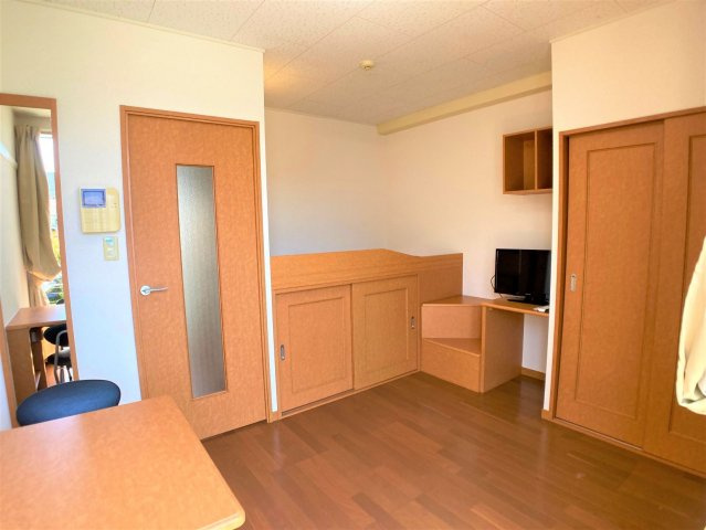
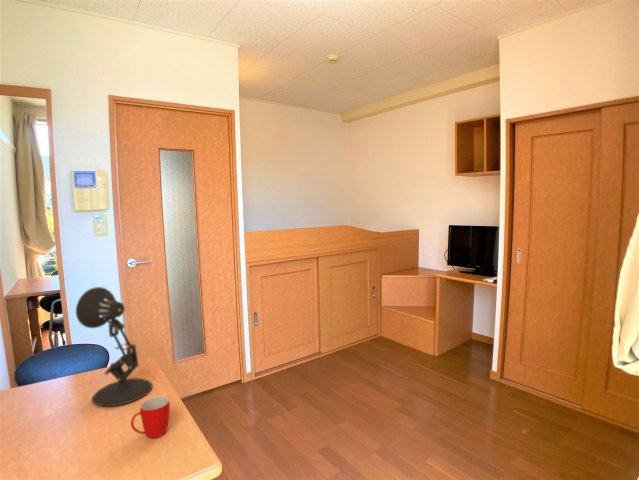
+ desk lamp (118, 341)
+ mug (150, 420)
